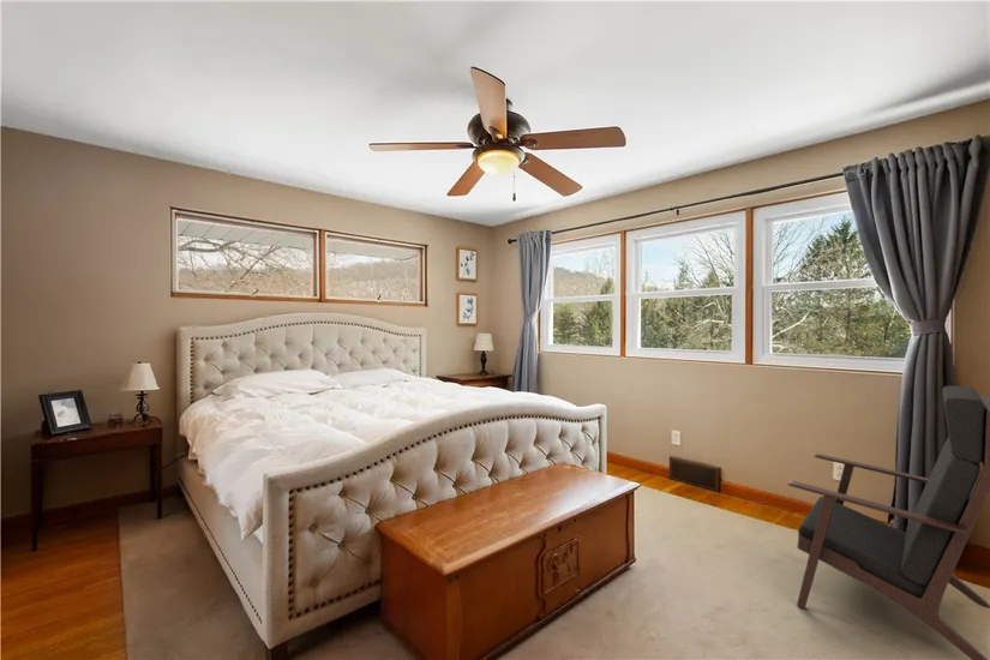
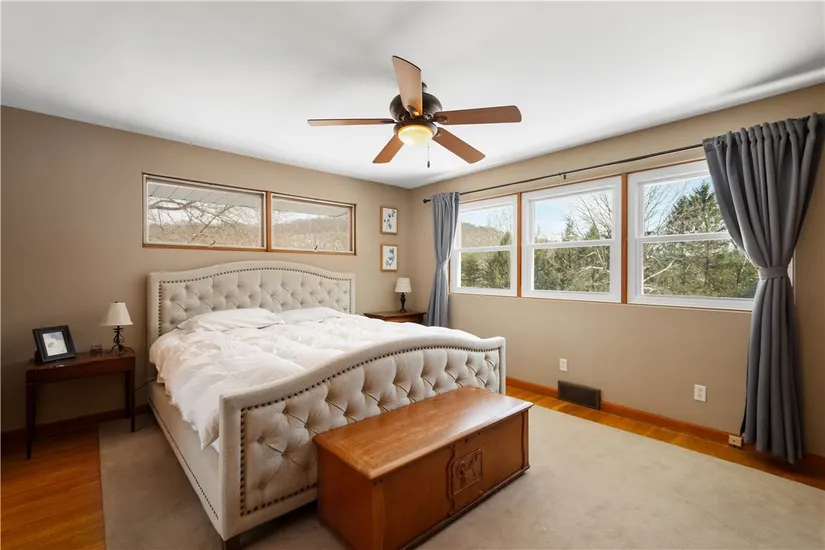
- lounge chair (886, 505)
